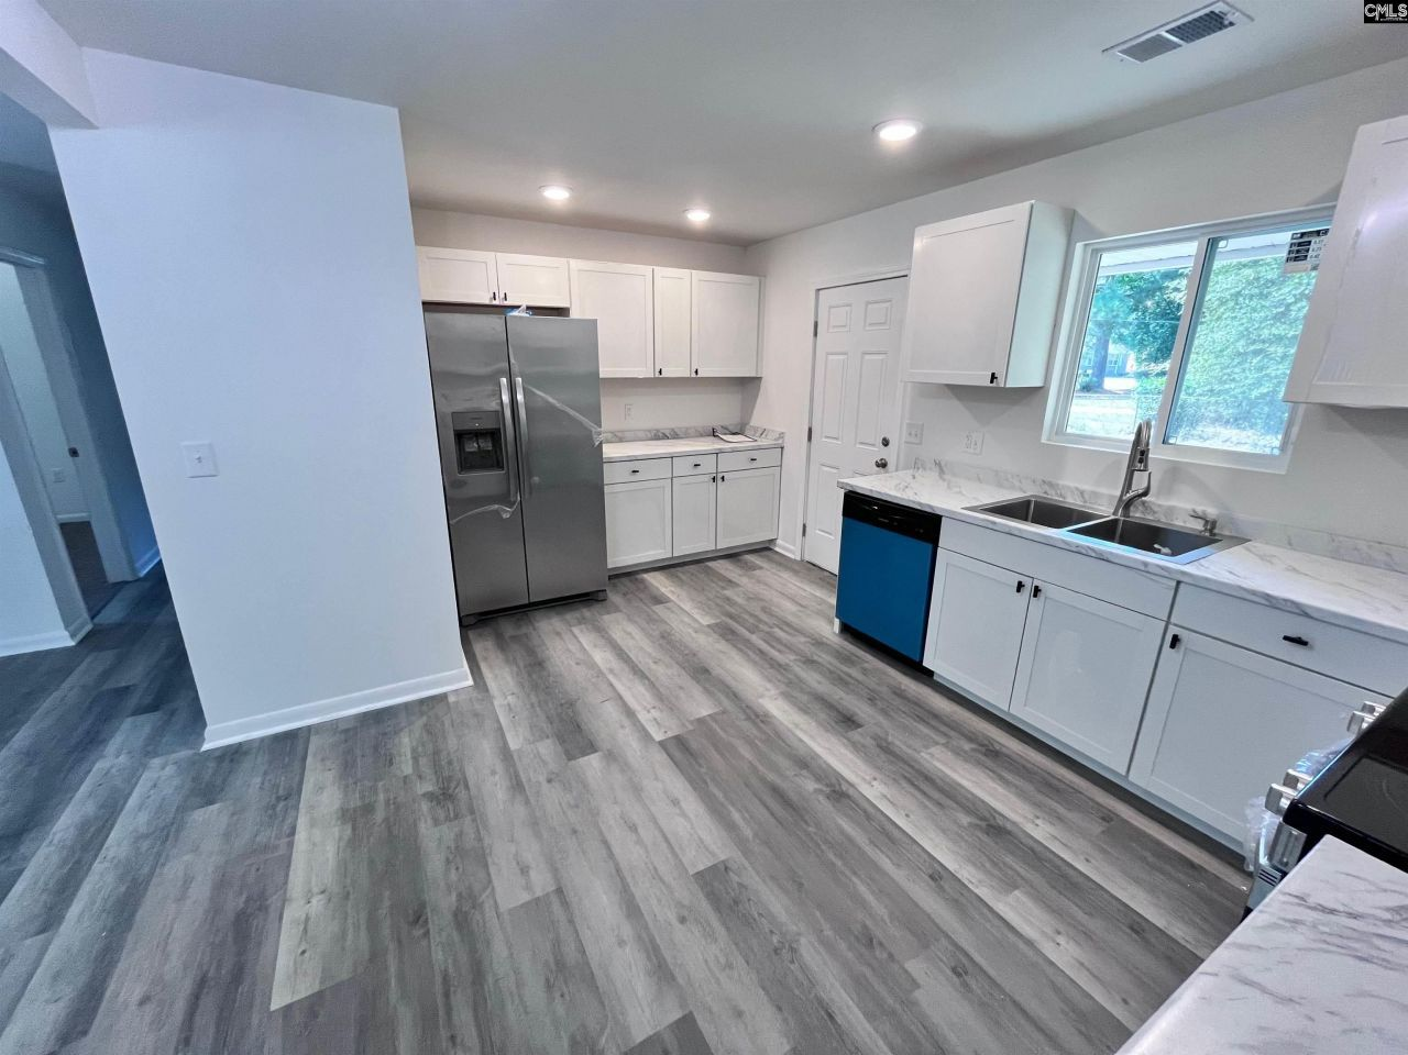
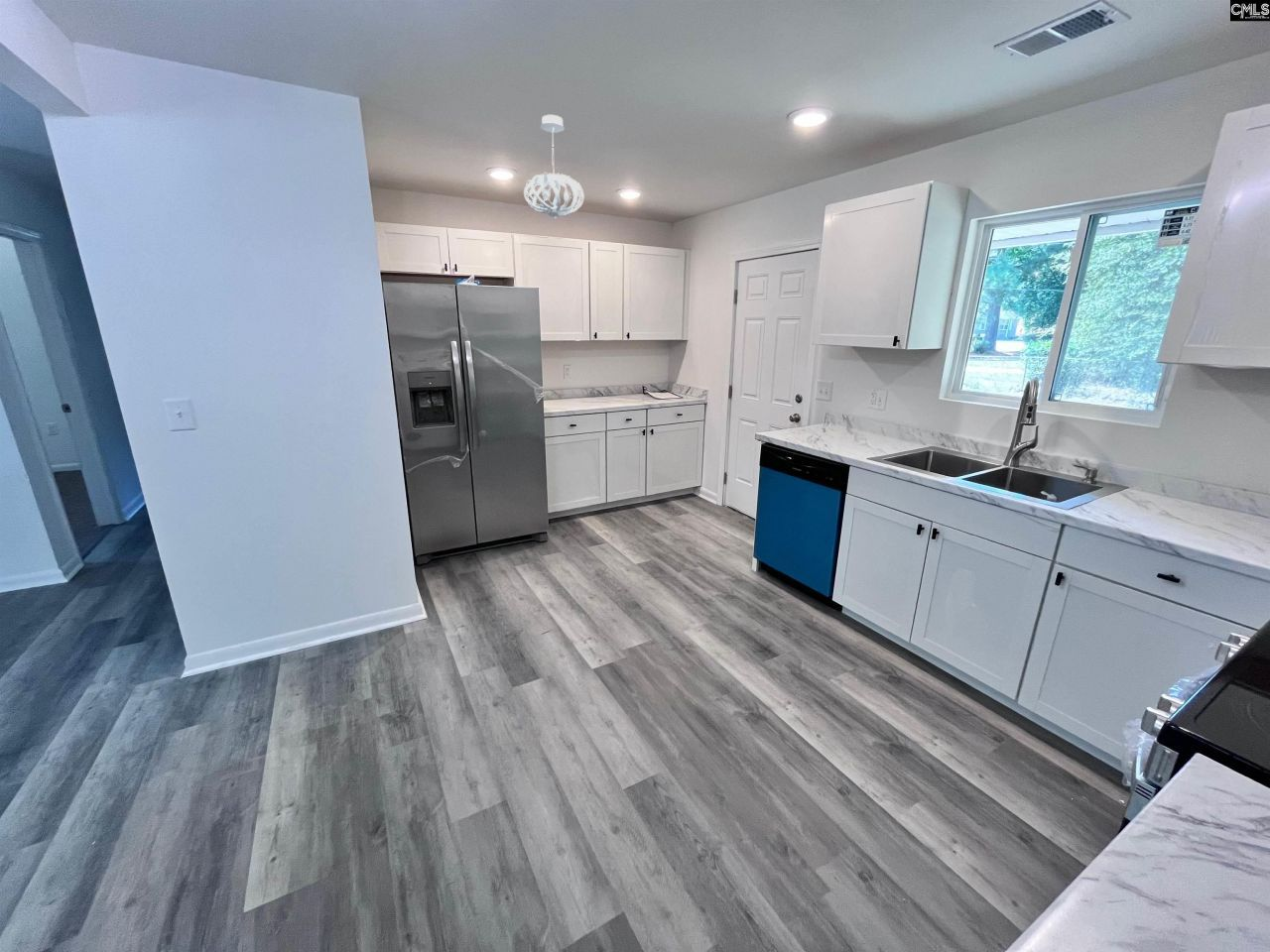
+ pendant light (553, 169)
